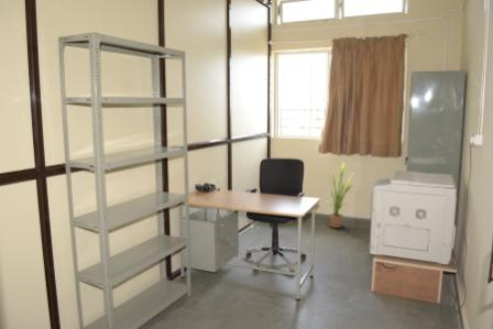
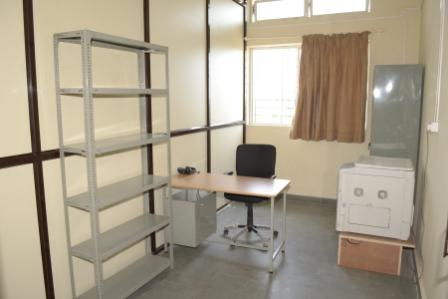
- house plant (336, 195)
